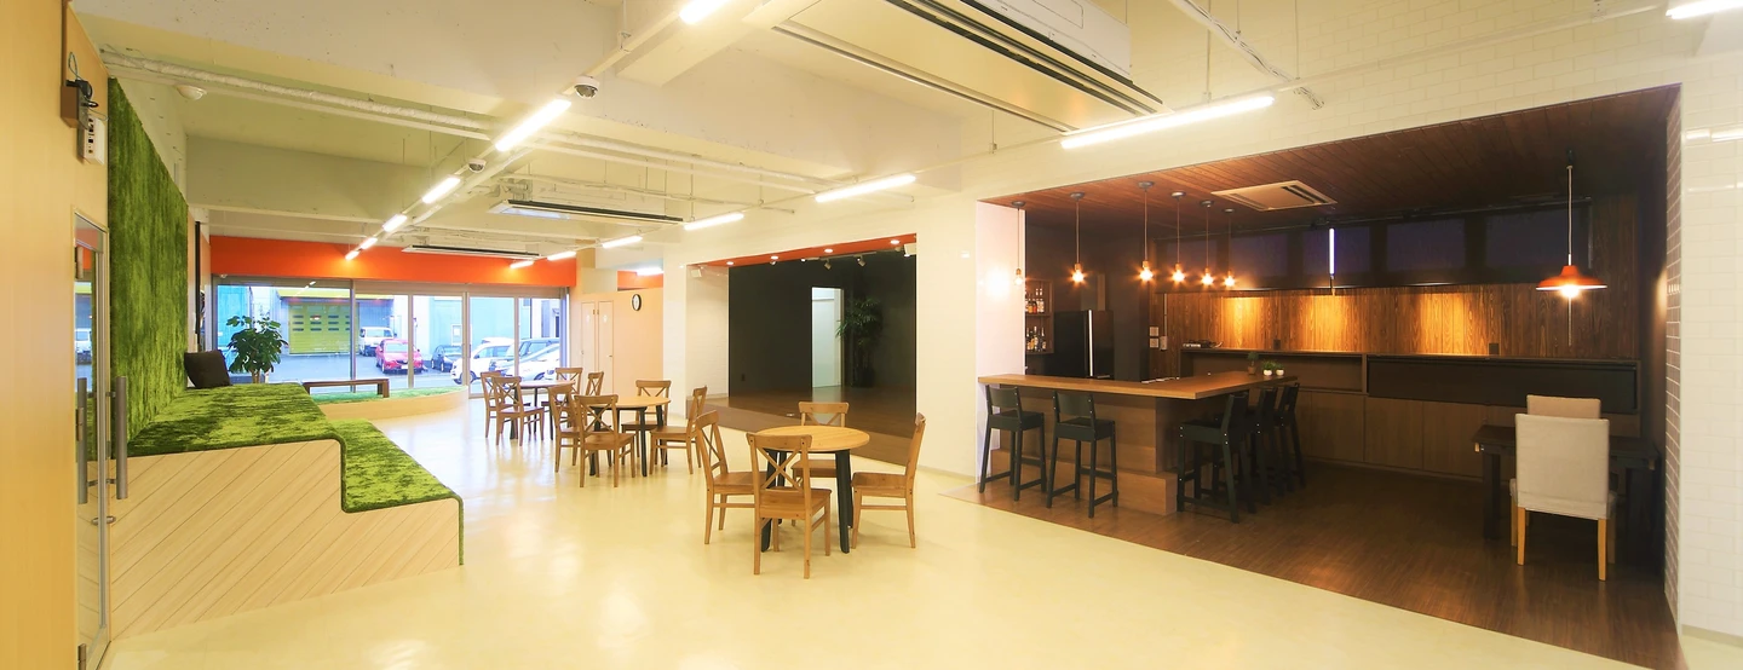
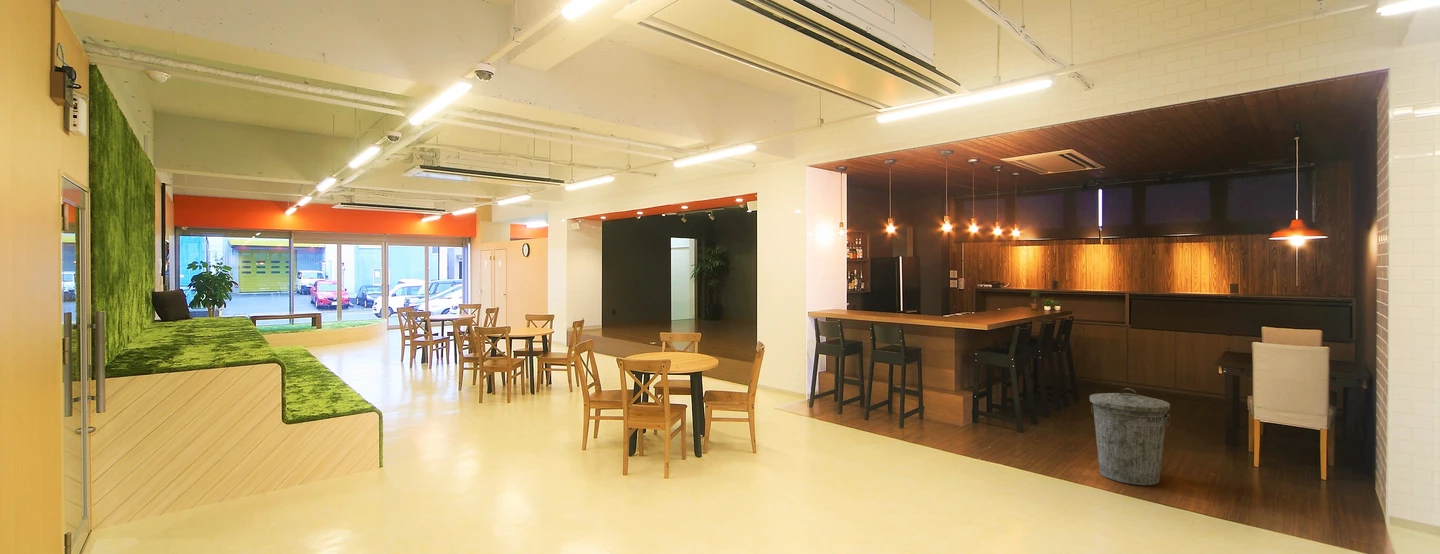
+ trash can (1128, 432)
